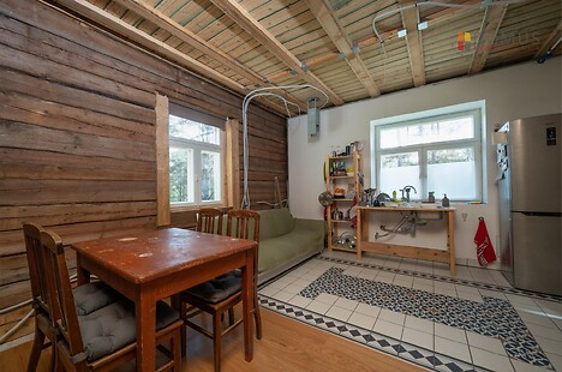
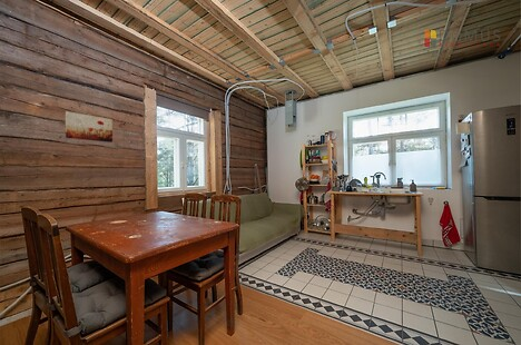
+ wall art (90, 127)
